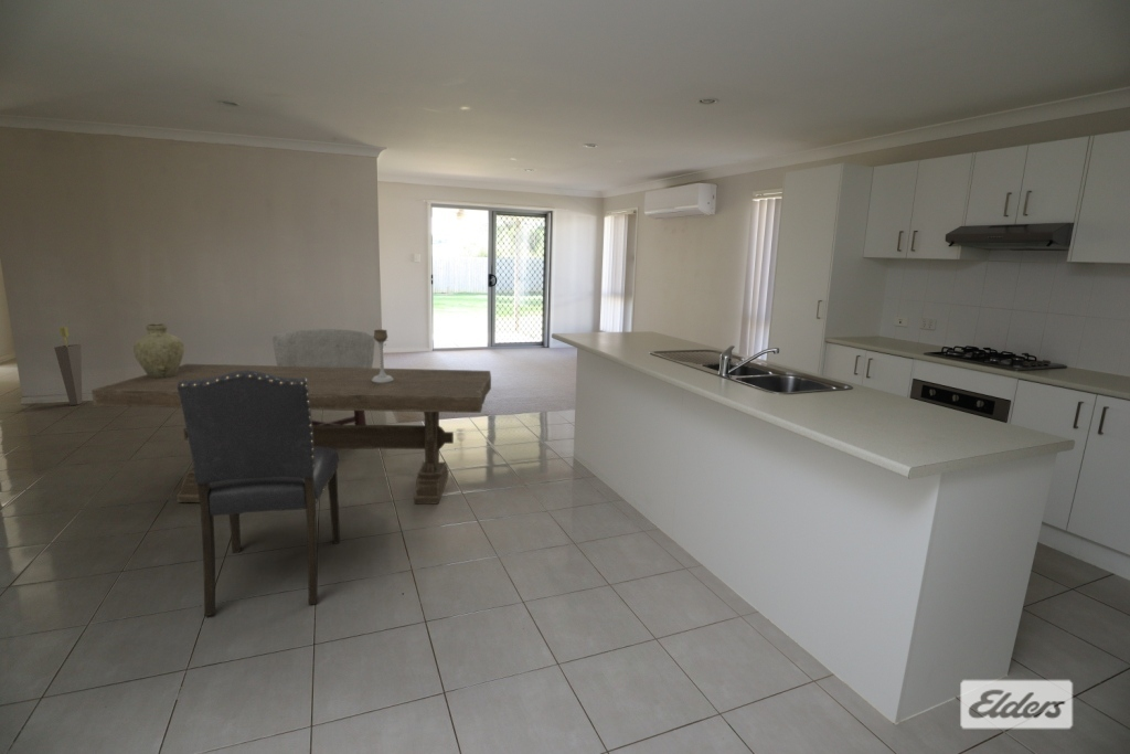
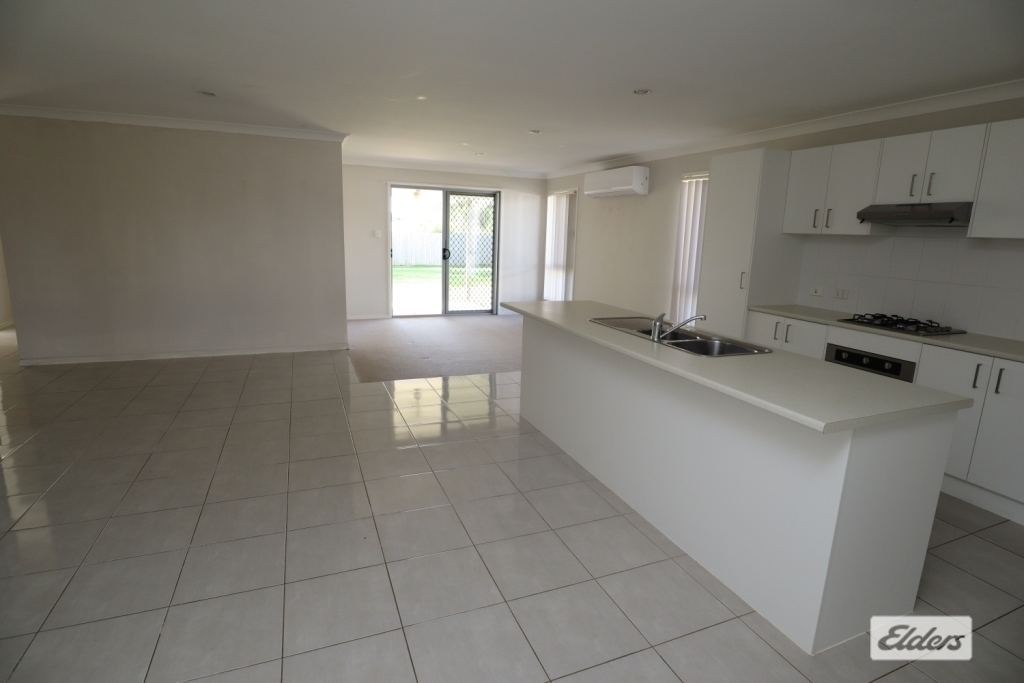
- chair (268, 471)
- vase (159, 350)
- umbrella stand (70, 365)
- candle holder (382, 355)
- dining table (322, 434)
- chair (327, 367)
